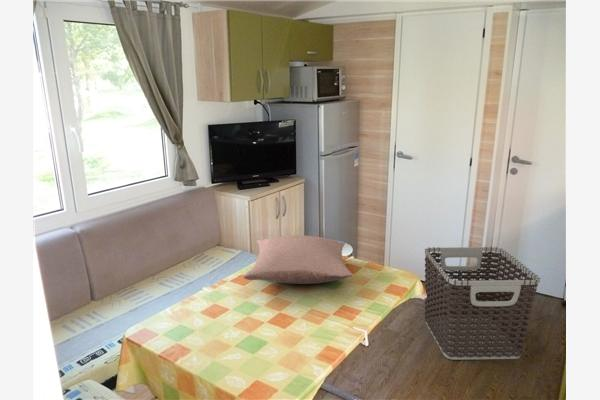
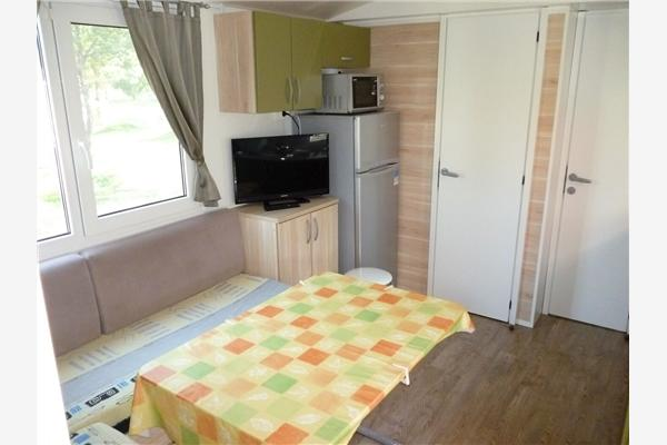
- clothes hamper (473, 300)
- pillow (299, 257)
